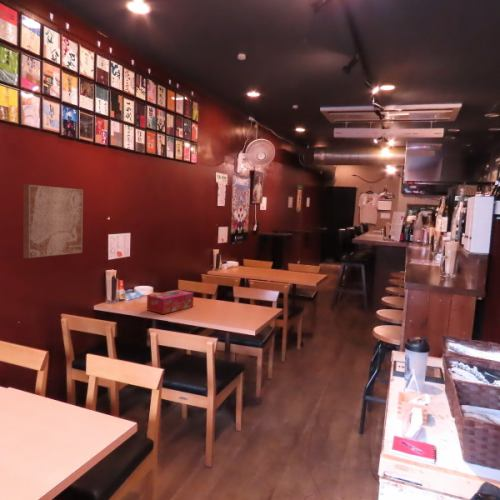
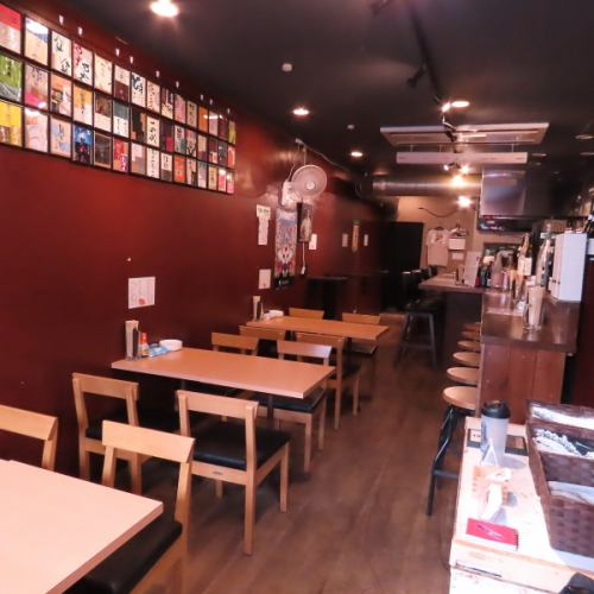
- tissue box (170, 301)
- wall art (55, 221)
